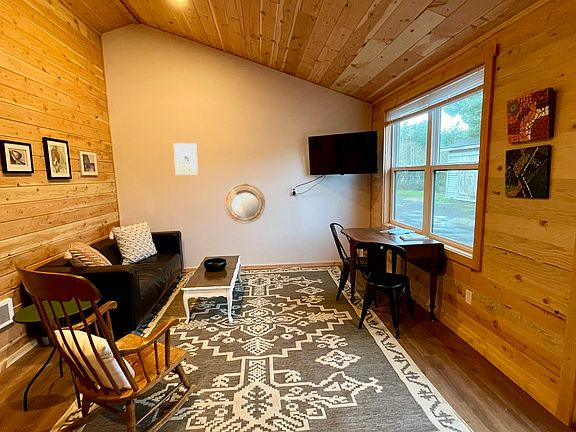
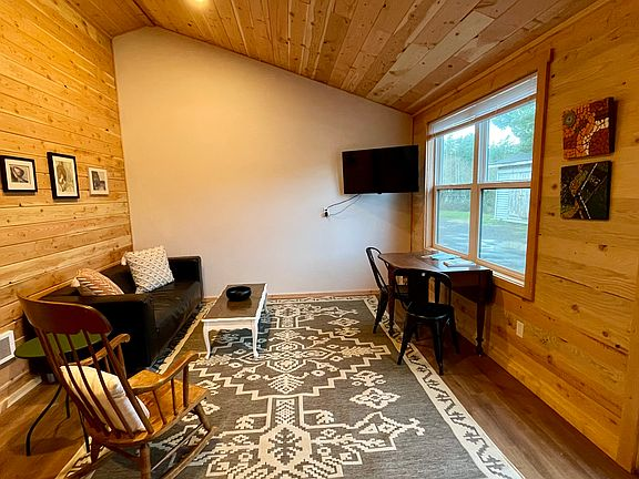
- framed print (185, 159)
- home mirror (245, 203)
